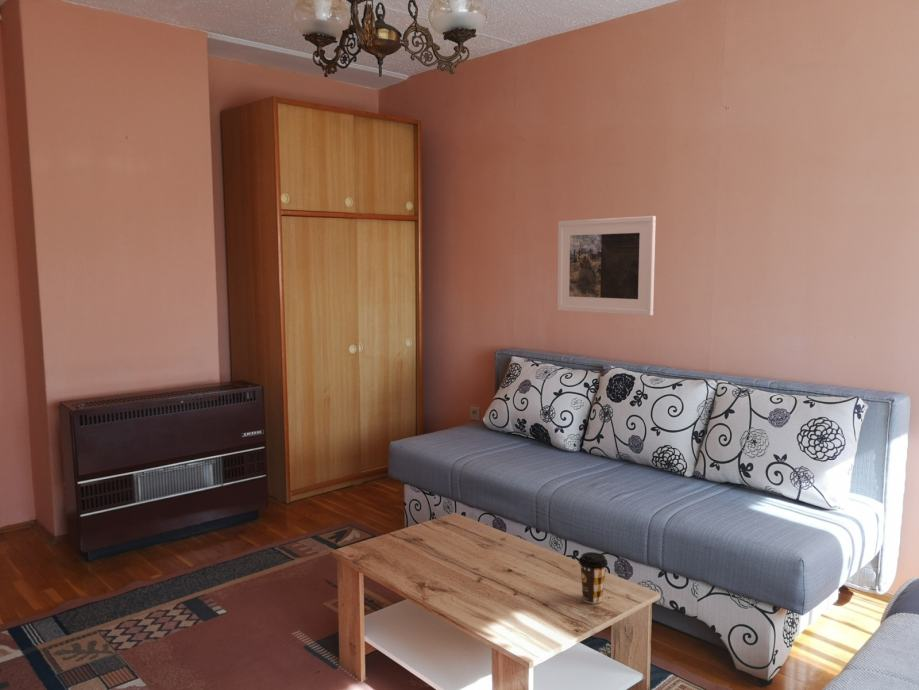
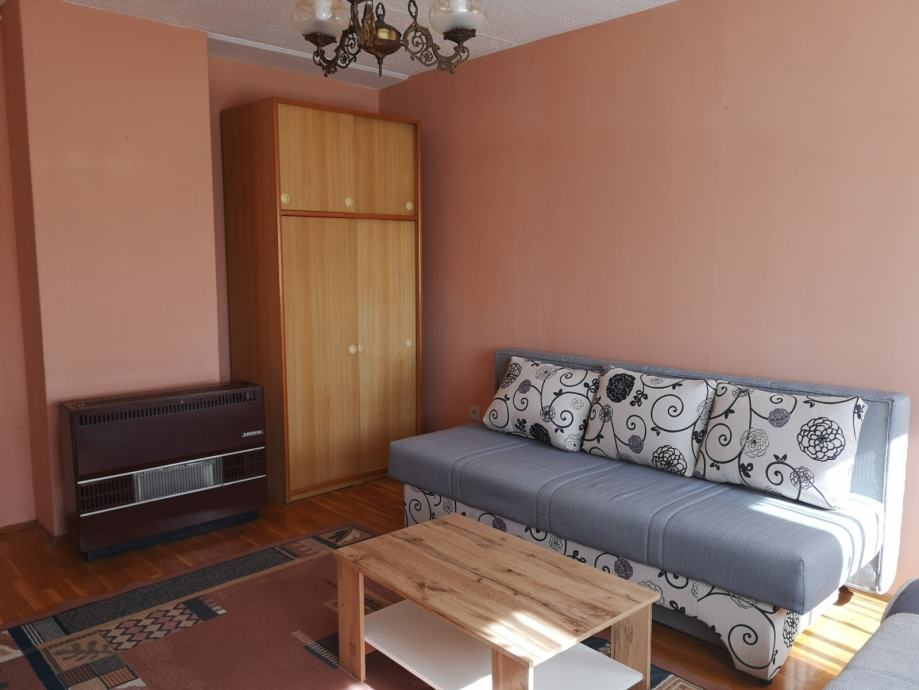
- coffee cup (592, 578)
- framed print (603, 266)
